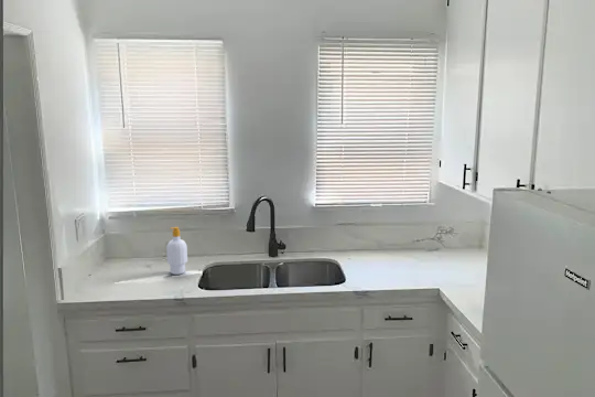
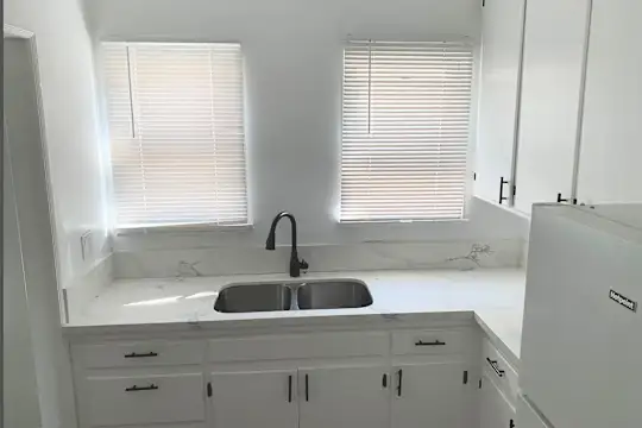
- soap bottle (176, 249)
